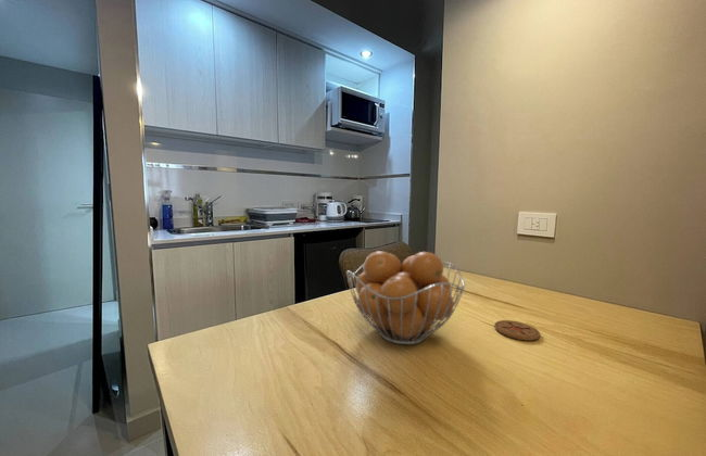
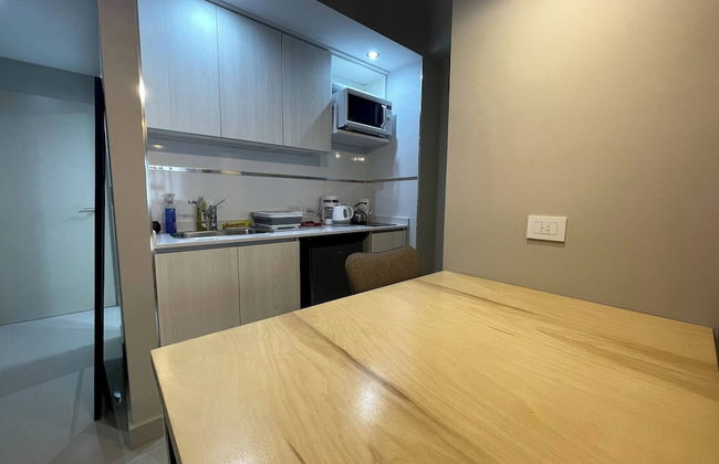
- fruit basket (403, 292)
- coaster (516, 329)
